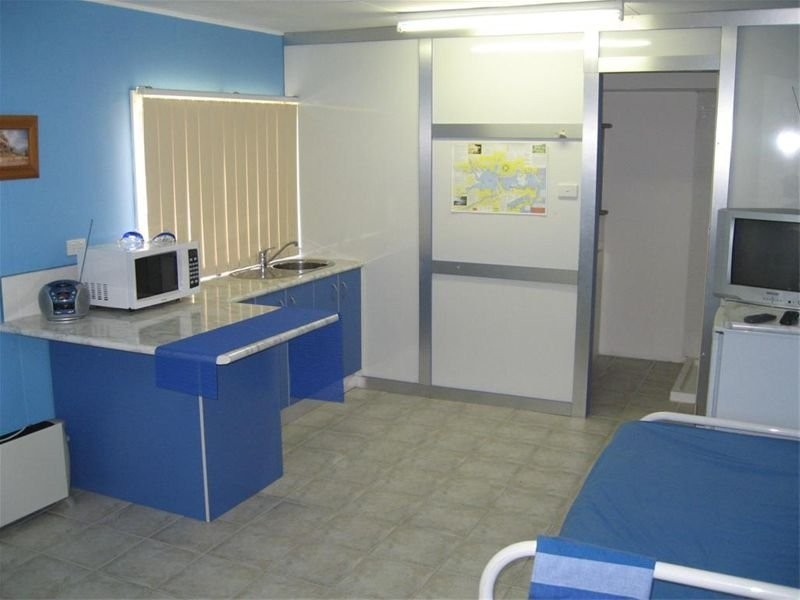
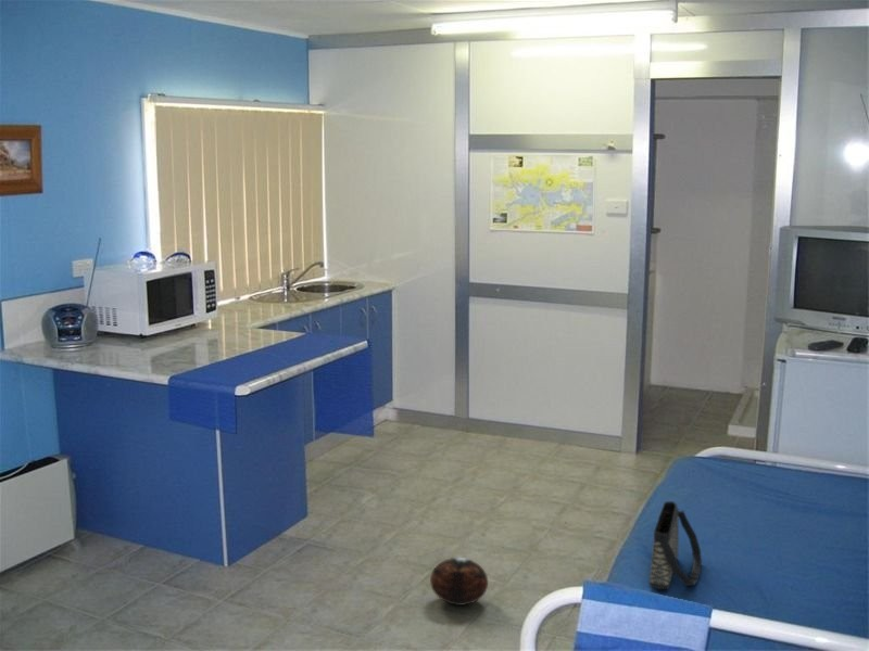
+ handbag (678, 545)
+ plush toy (458, 580)
